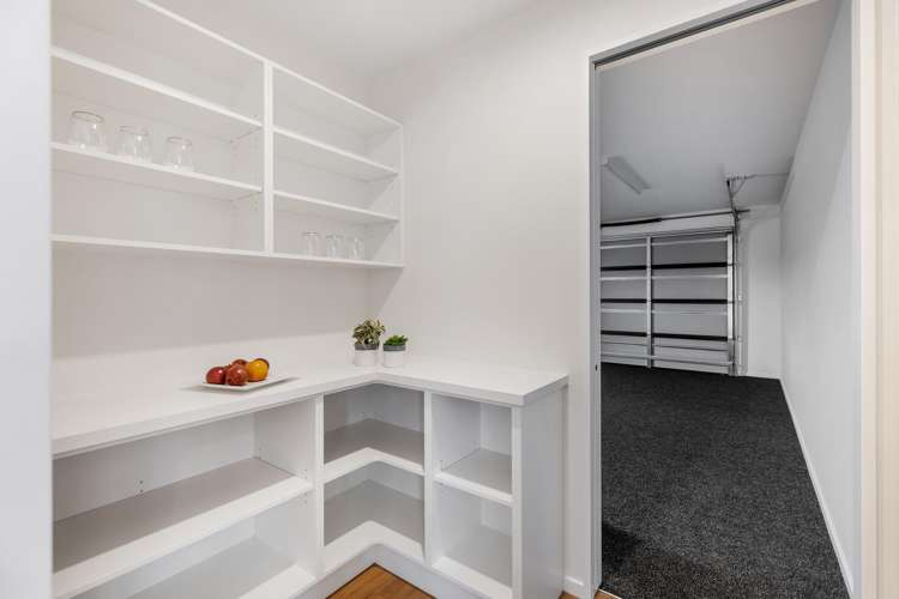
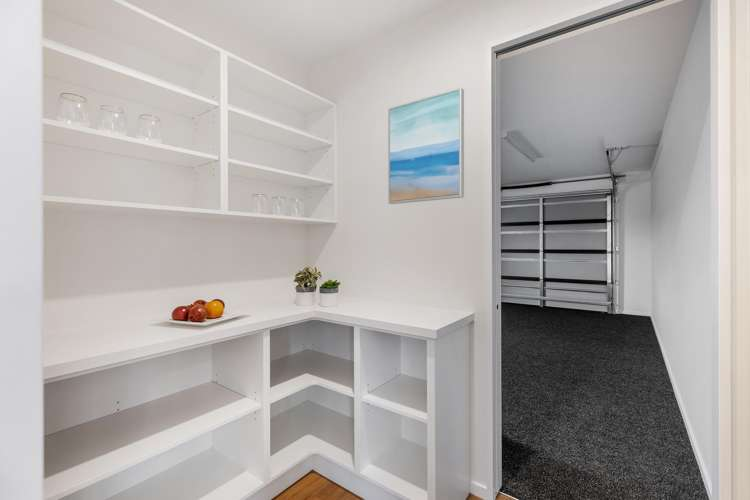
+ wall art (423, 150)
